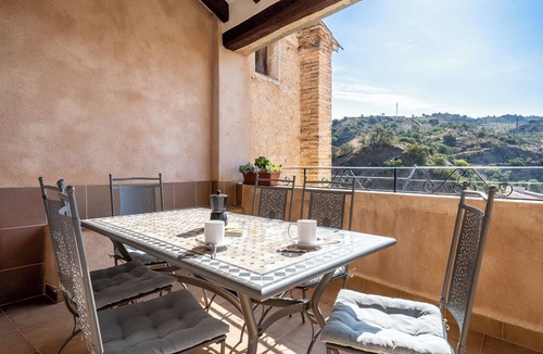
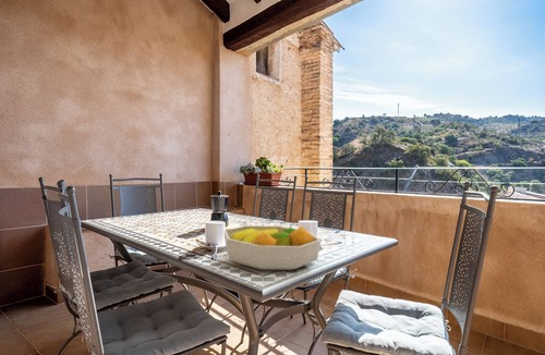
+ fruit bowl (270, 242)
